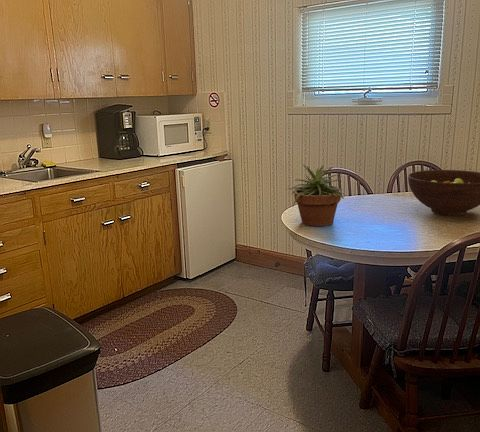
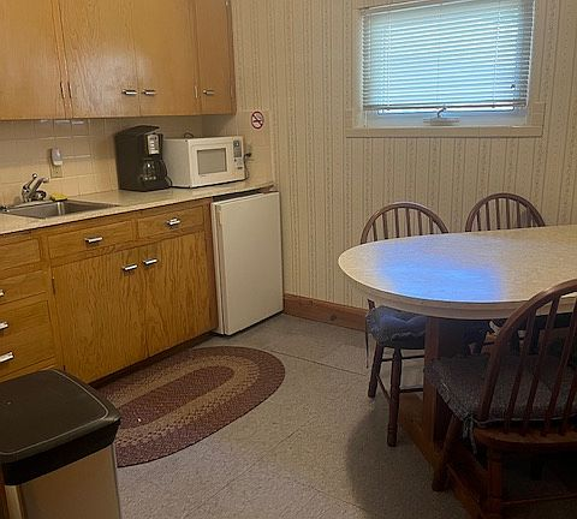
- potted plant (315, 193)
- fruit bowl (450, 194)
